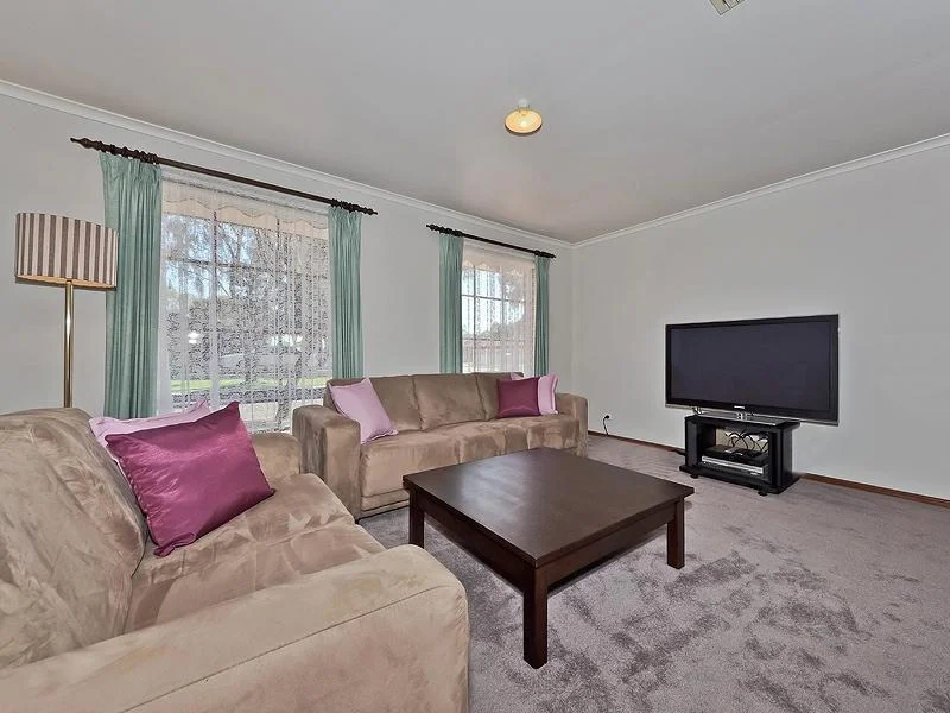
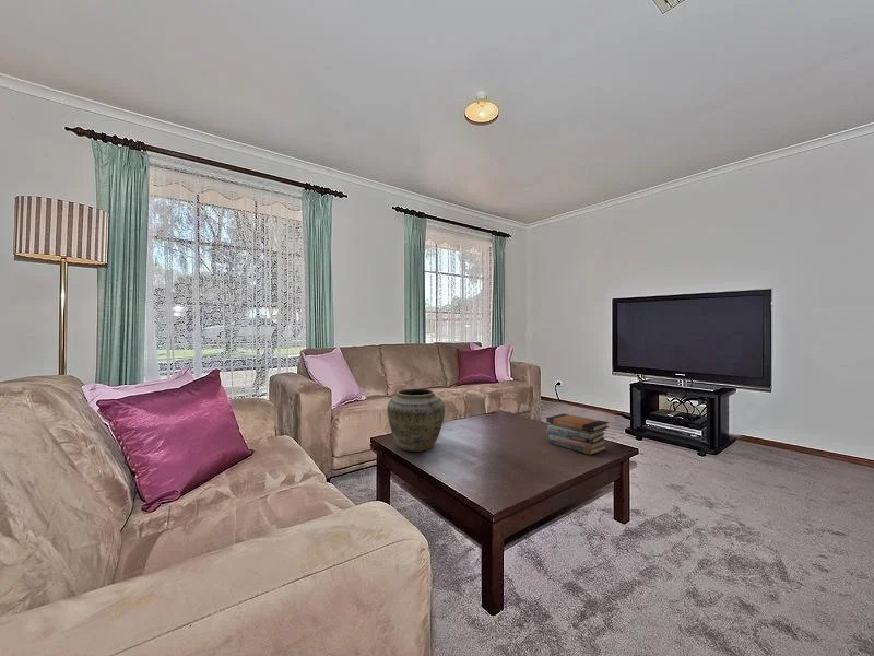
+ vase (415, 419)
+ book stack (576, 432)
